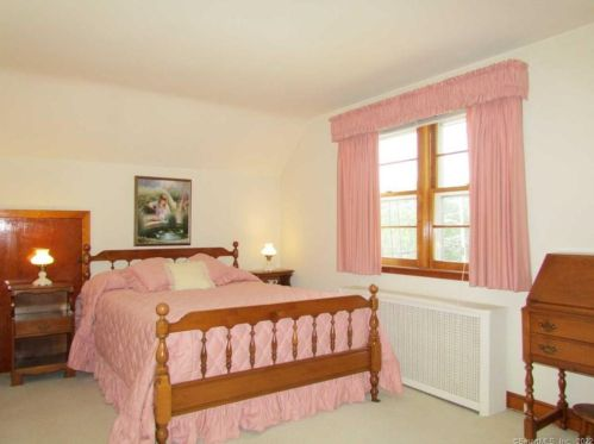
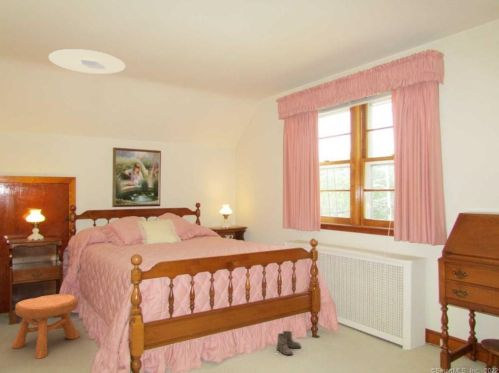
+ stool (51, 324)
+ boots (287, 341)
+ ceiling light (88, 59)
